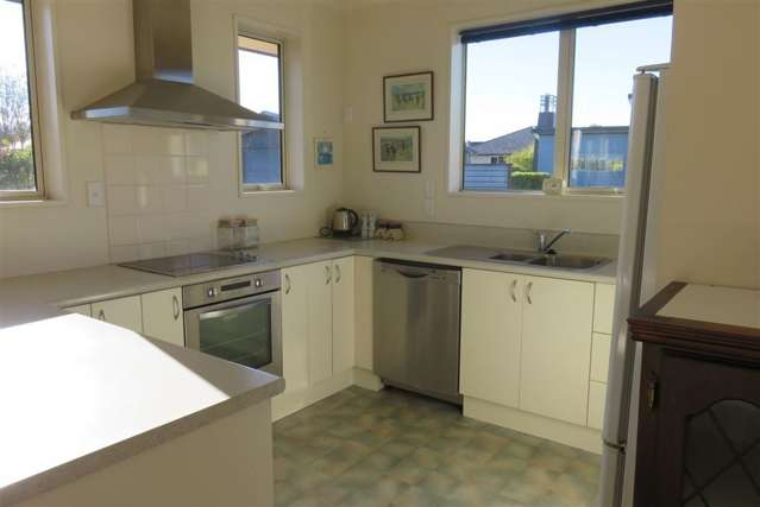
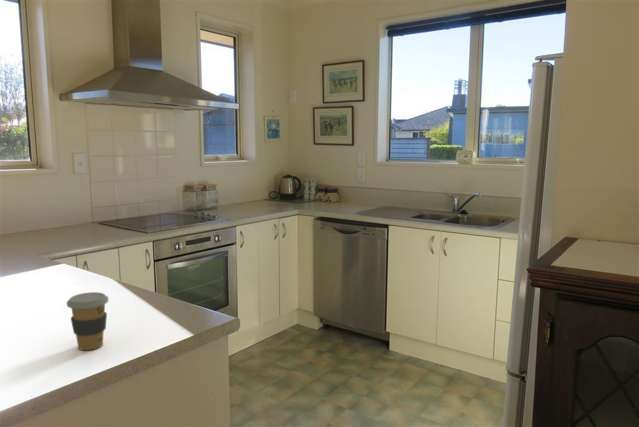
+ coffee cup (89, 321)
